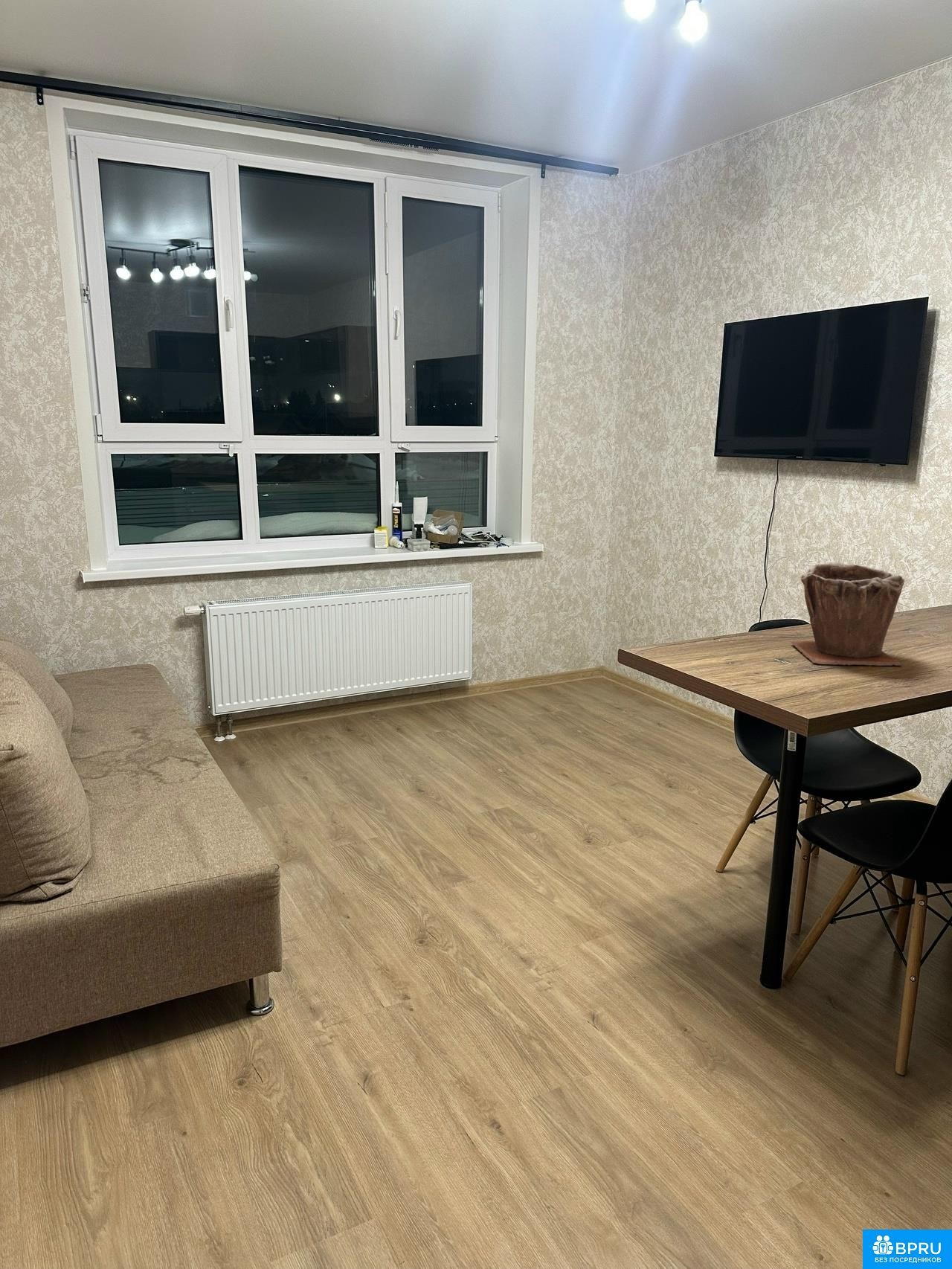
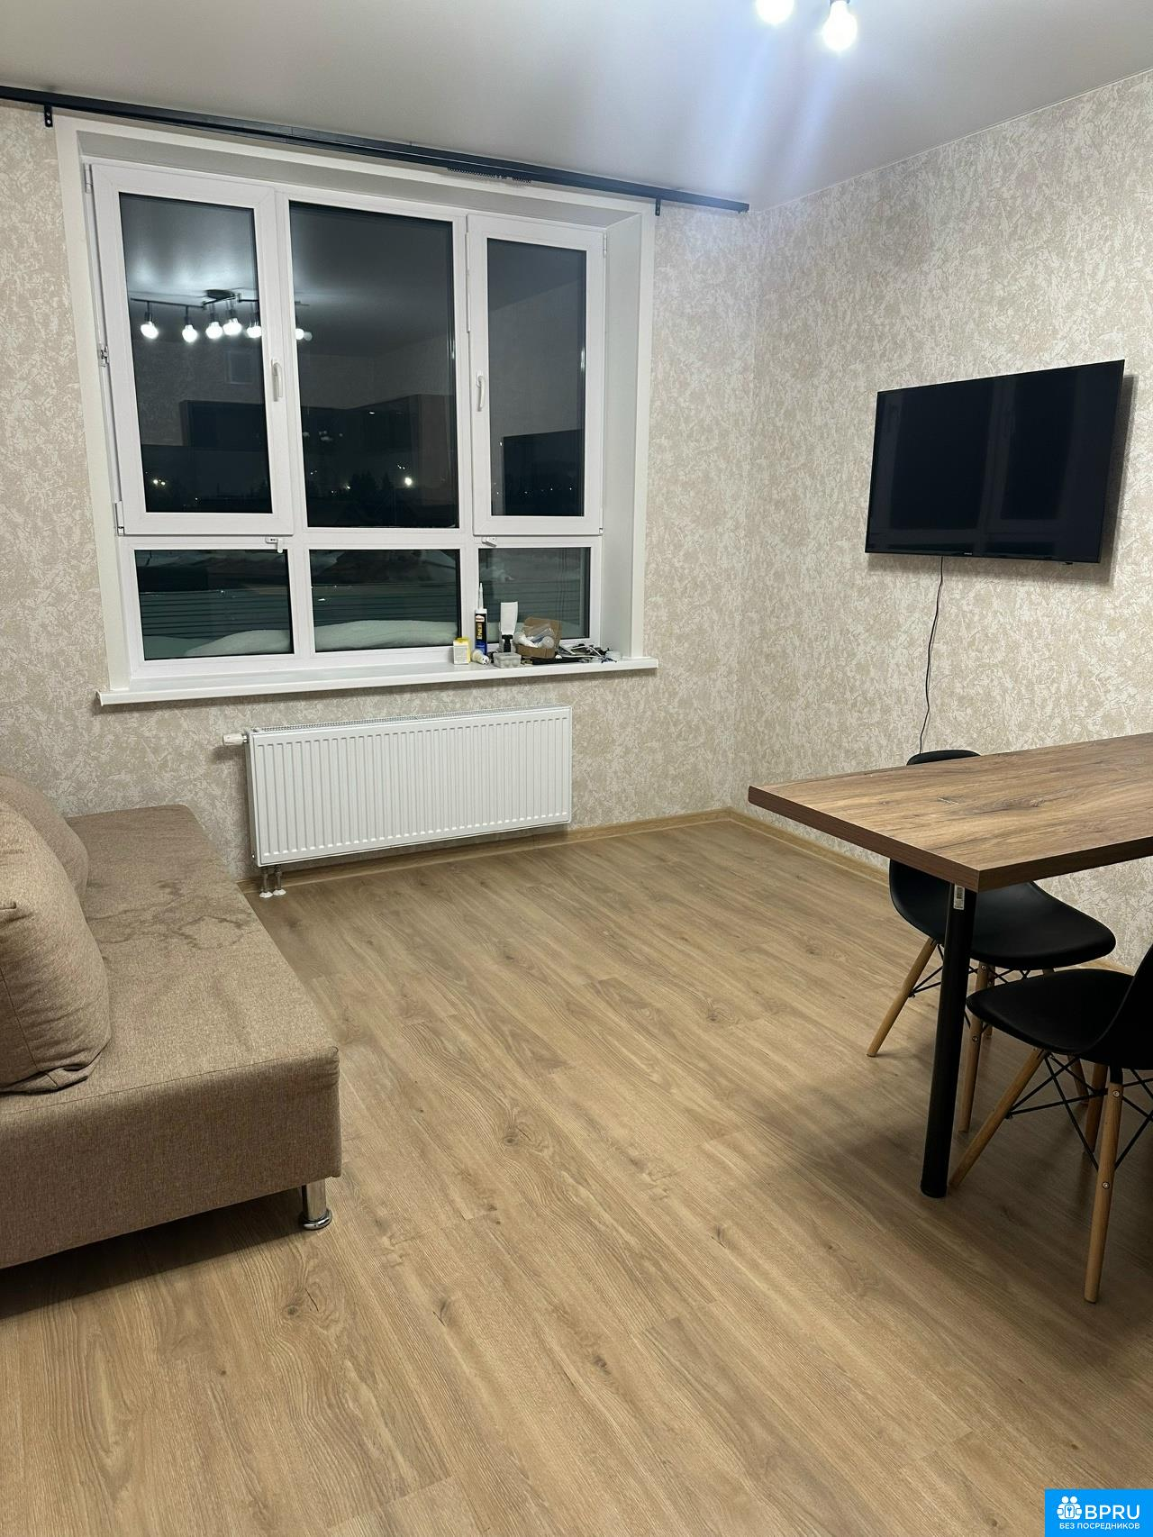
- plant pot (848, 611)
